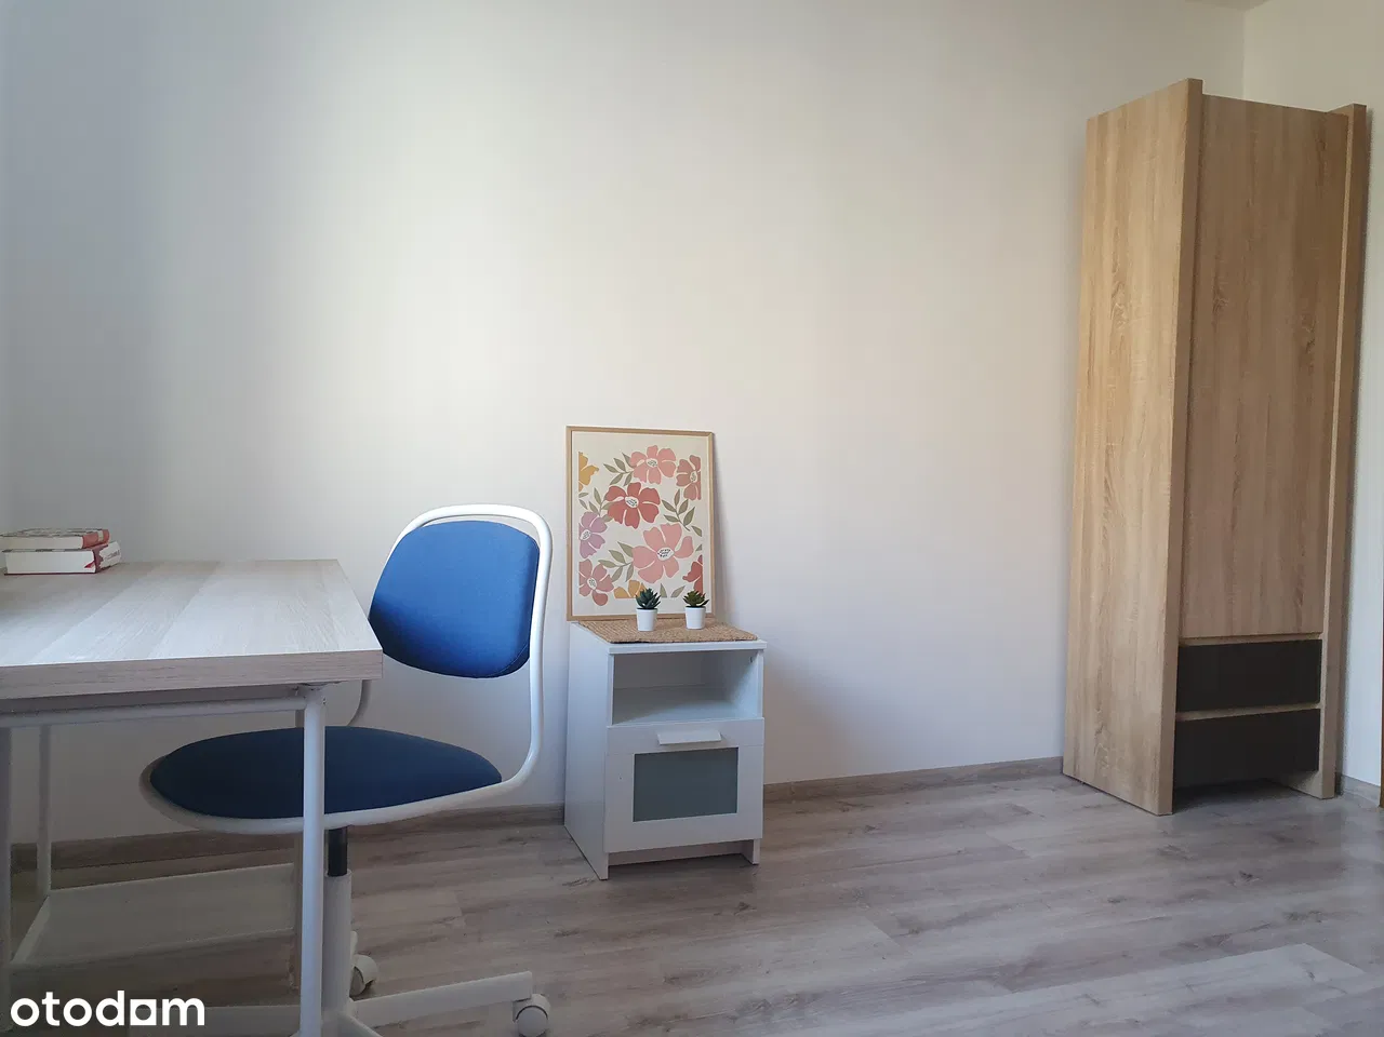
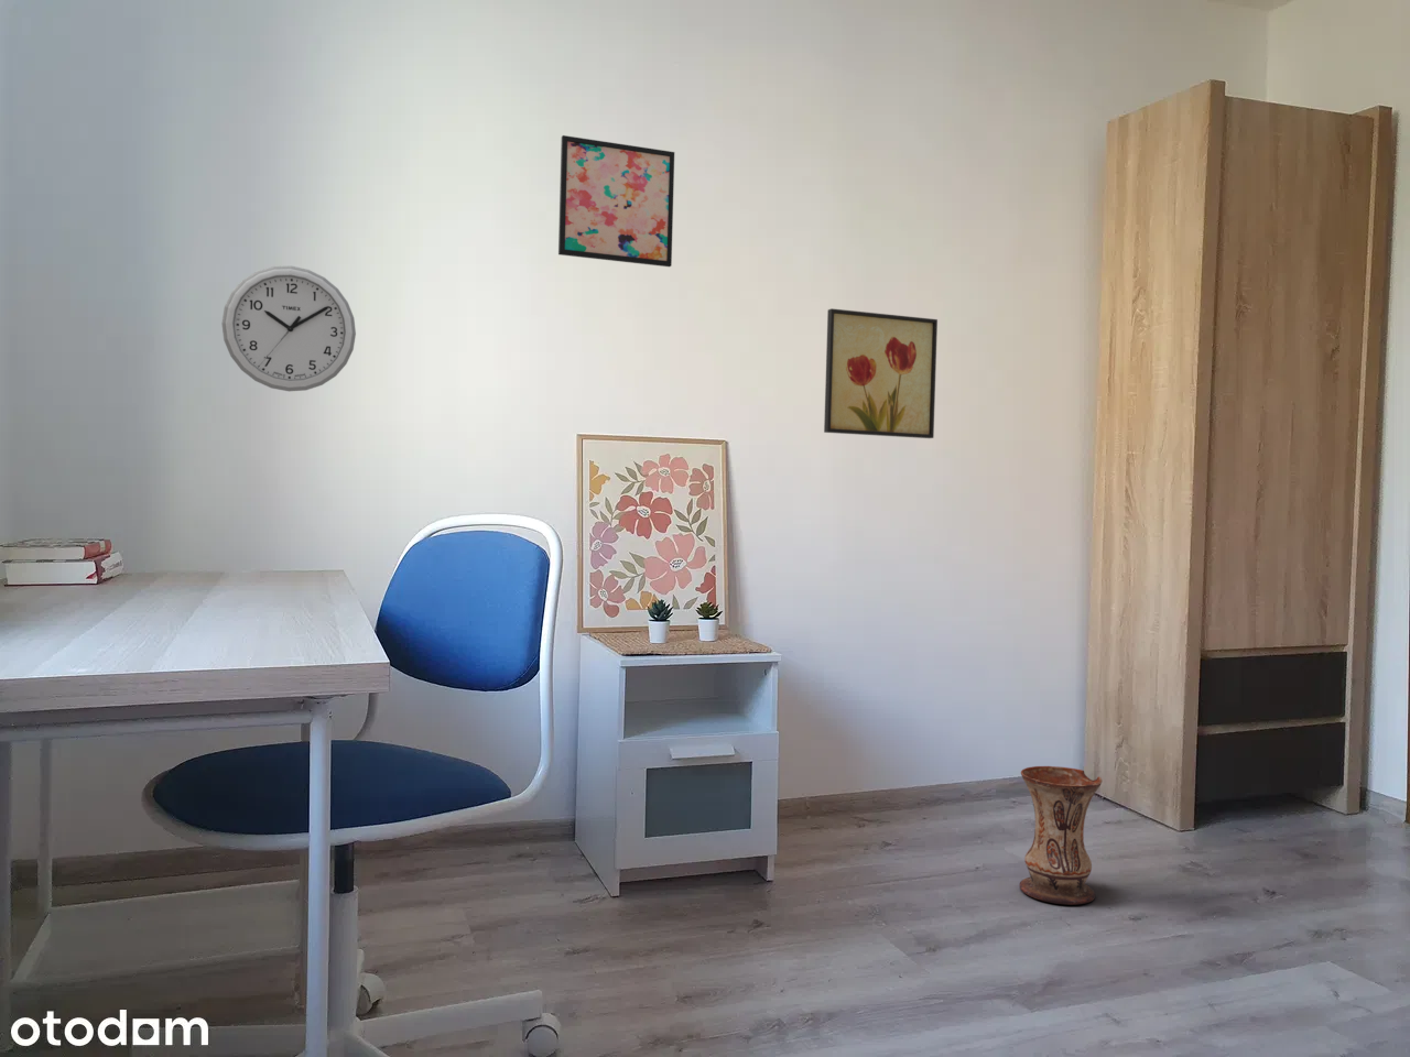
+ wall clock (290, 329)
+ vase (1058, 834)
+ wall art (880, 374)
+ wall art (617, 201)
